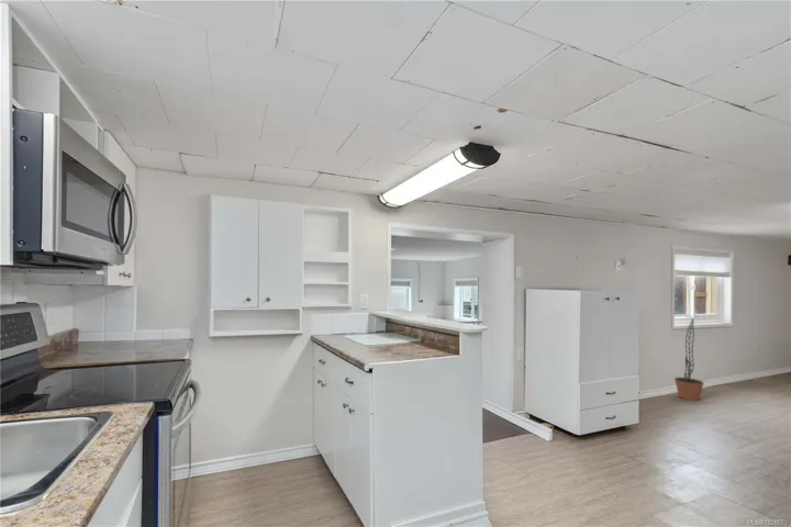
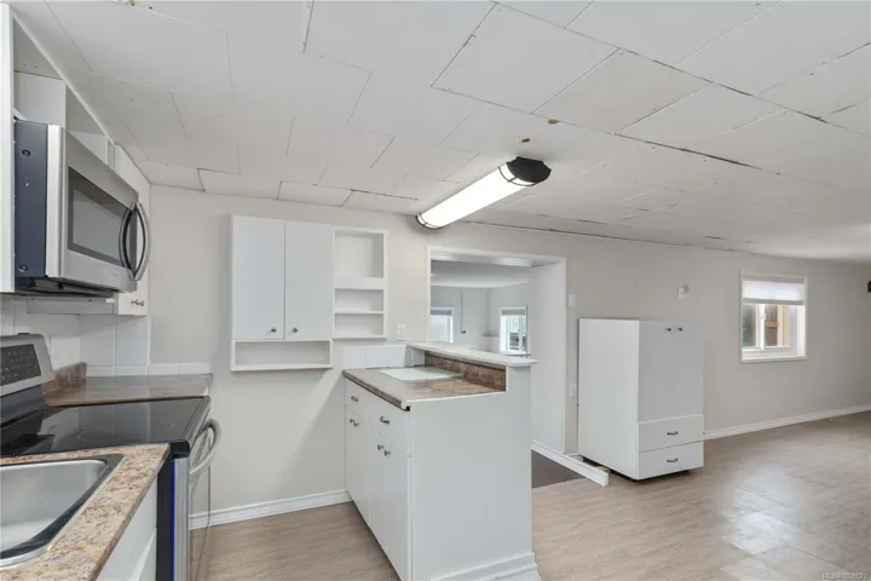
- decorative plant (689, 358)
